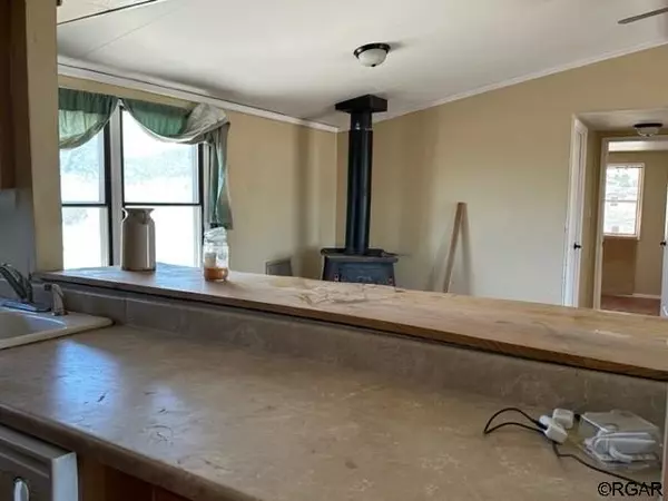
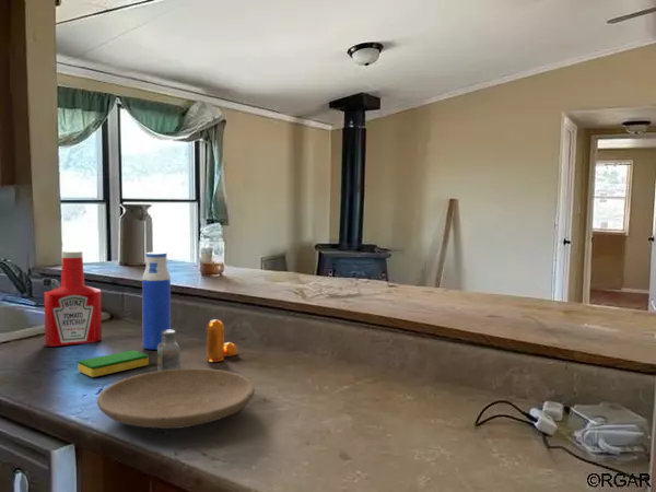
+ saltshaker (168, 352)
+ water bottle (156, 300)
+ plate (178, 401)
+ pepper shaker (222, 337)
+ dish sponge (114, 362)
+ soap bottle (72, 296)
